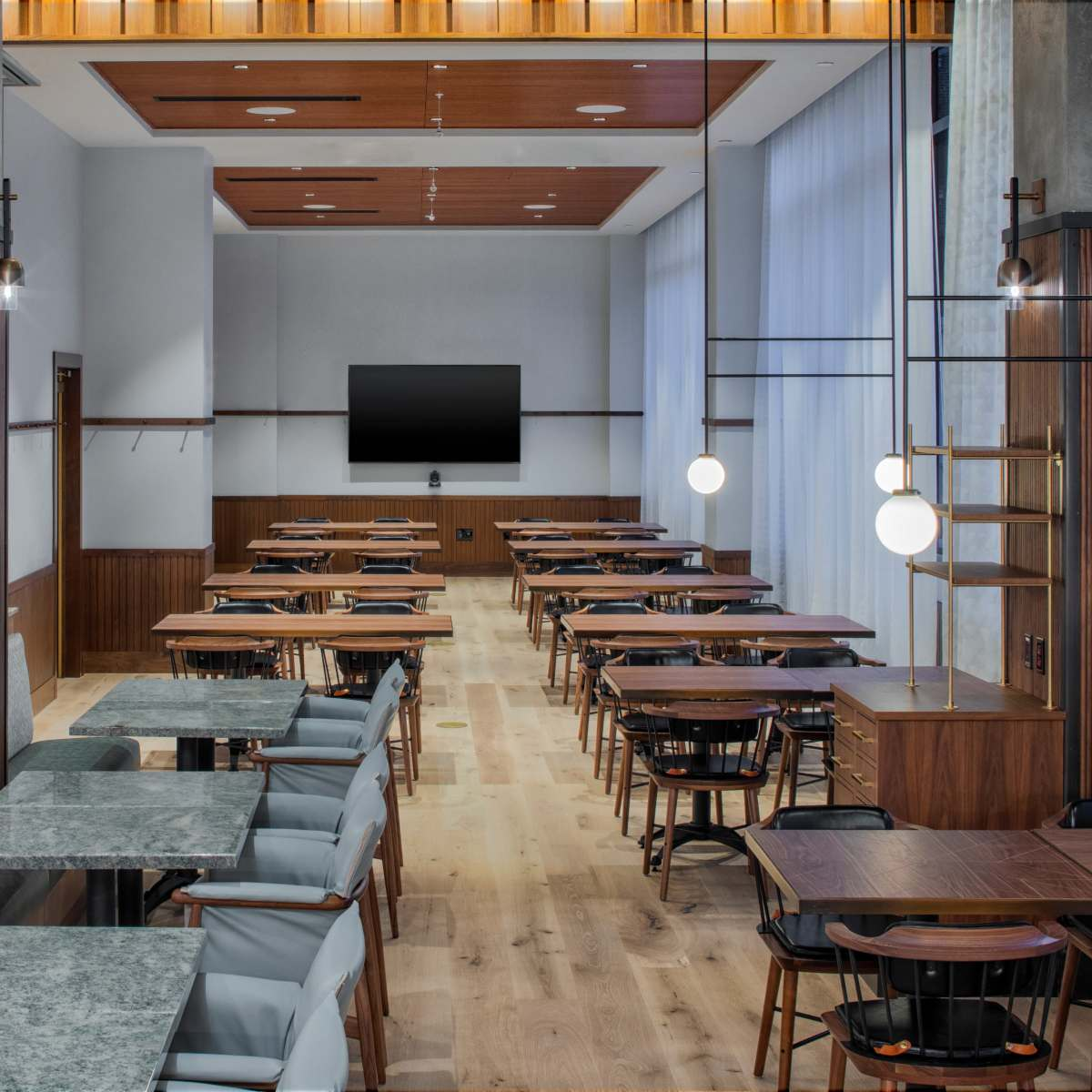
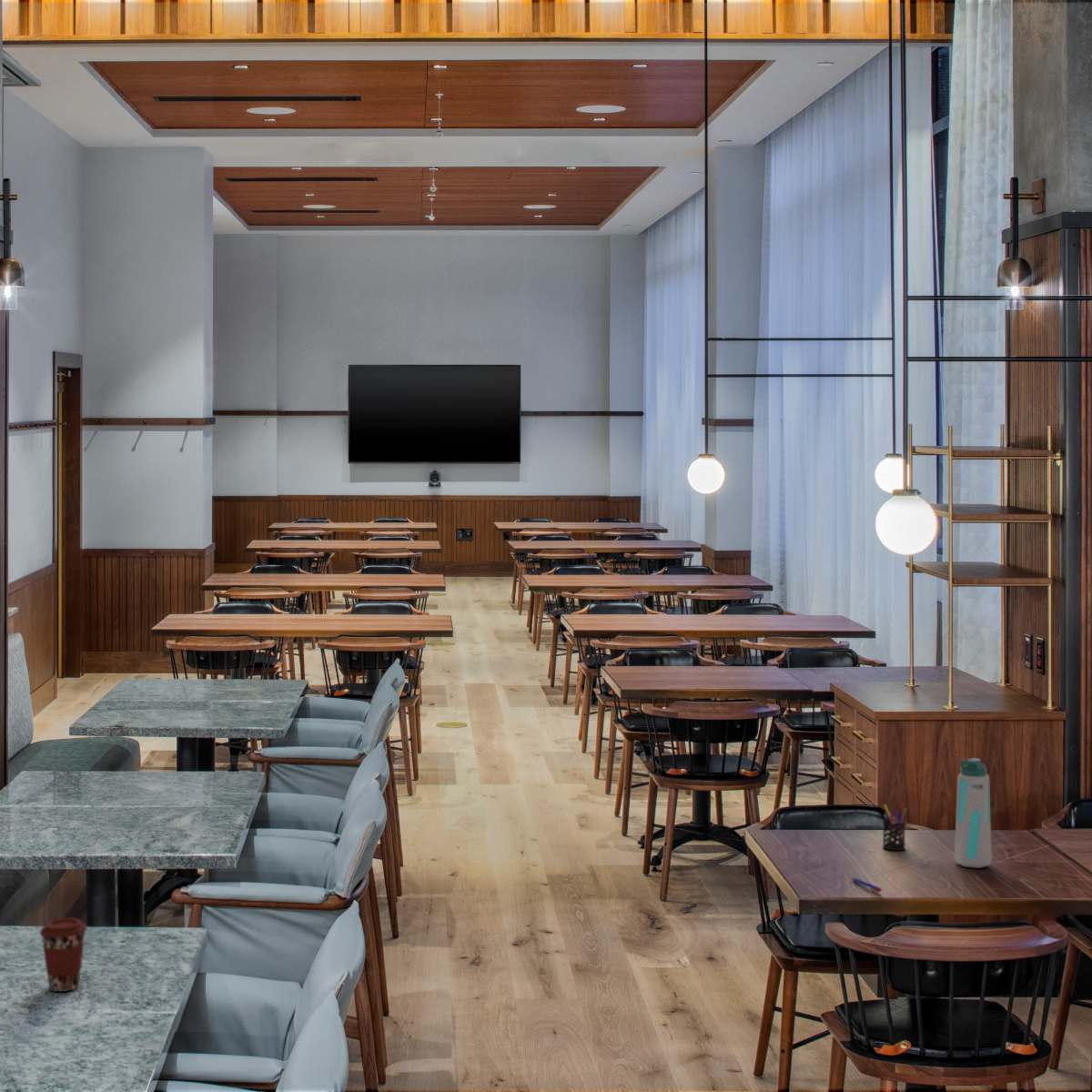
+ water bottle (973, 812)
+ pen holder (896, 824)
+ pen (865, 884)
+ coffee cup (64, 955)
